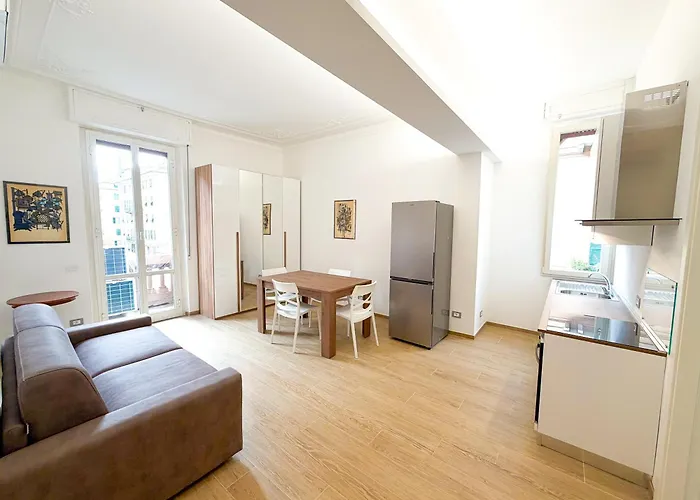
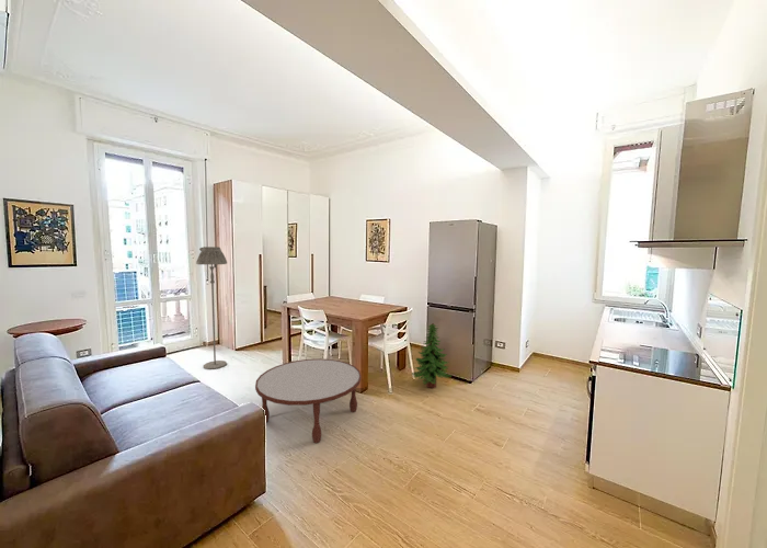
+ floor lamp (213, 307)
+ tree (432, 354)
+ coffee table (310, 396)
